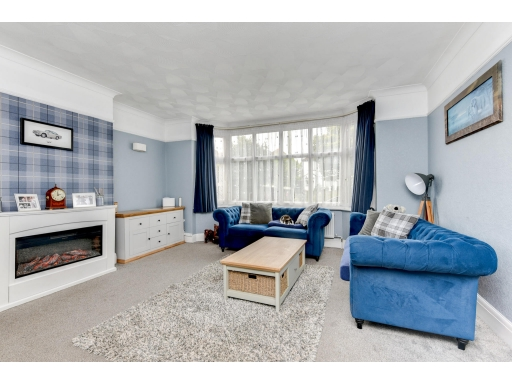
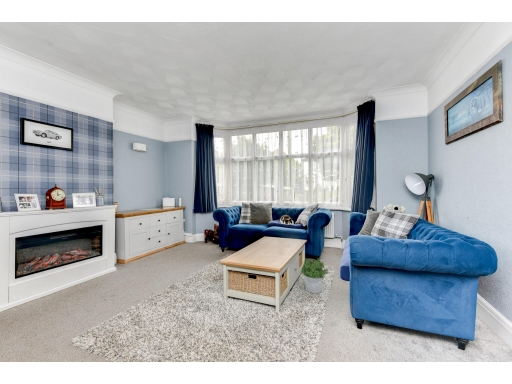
+ potted plant (314, 274)
